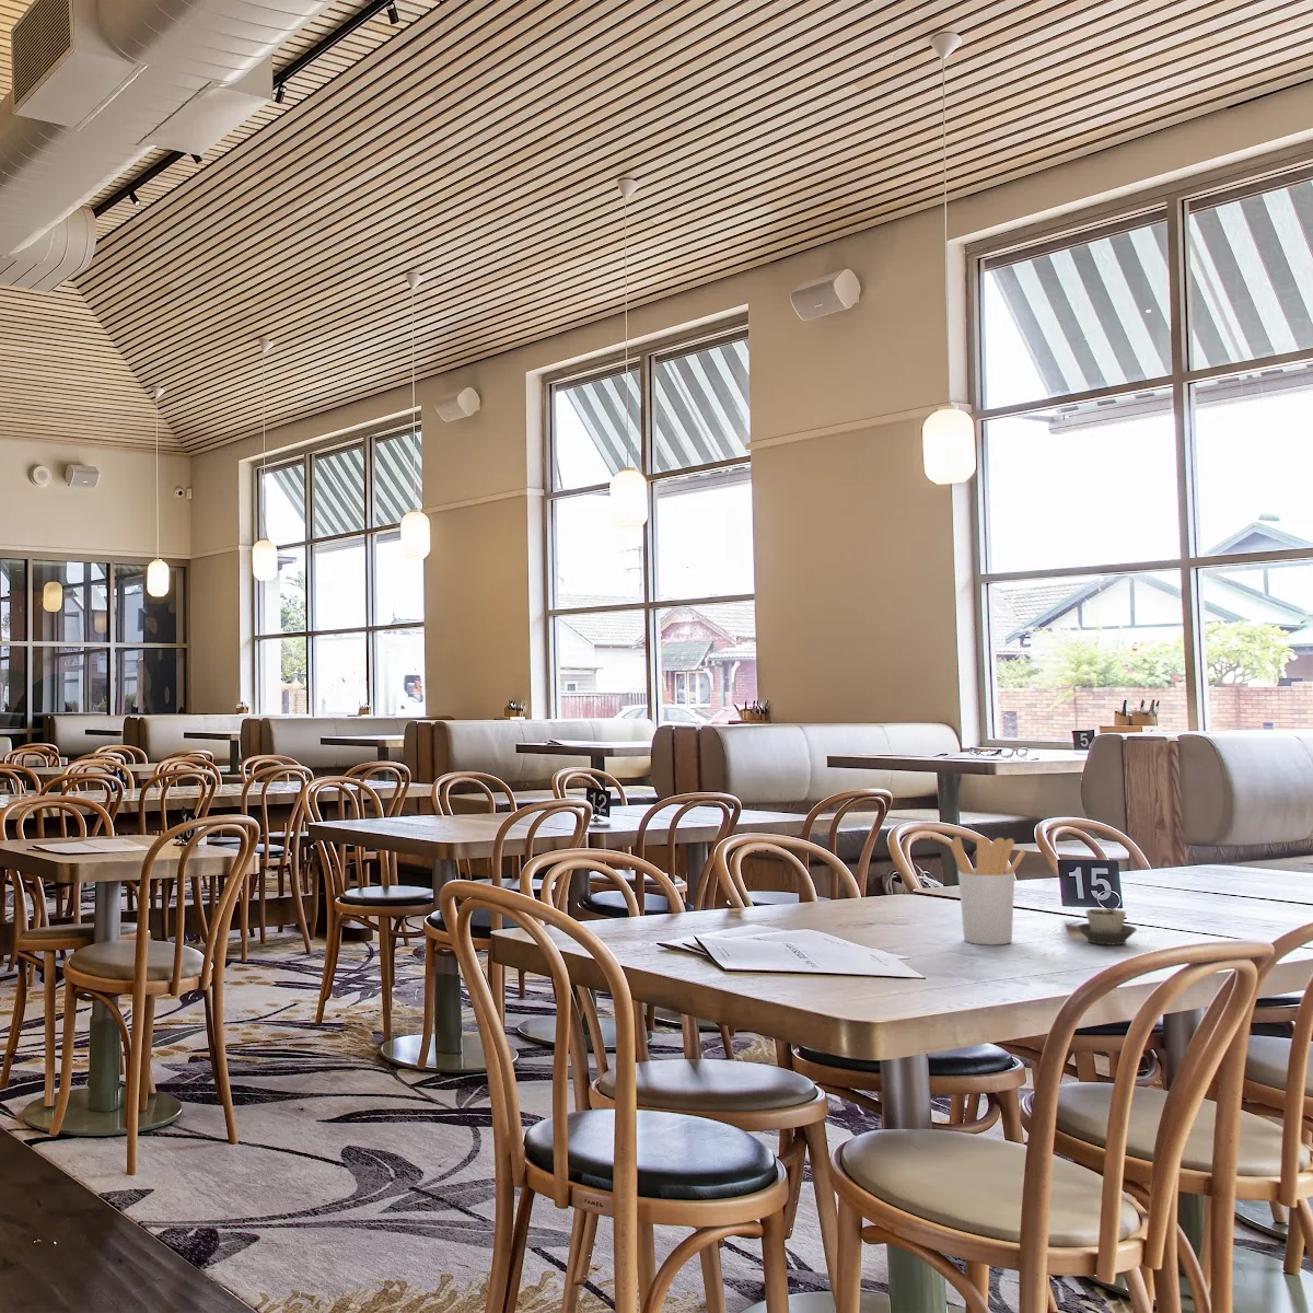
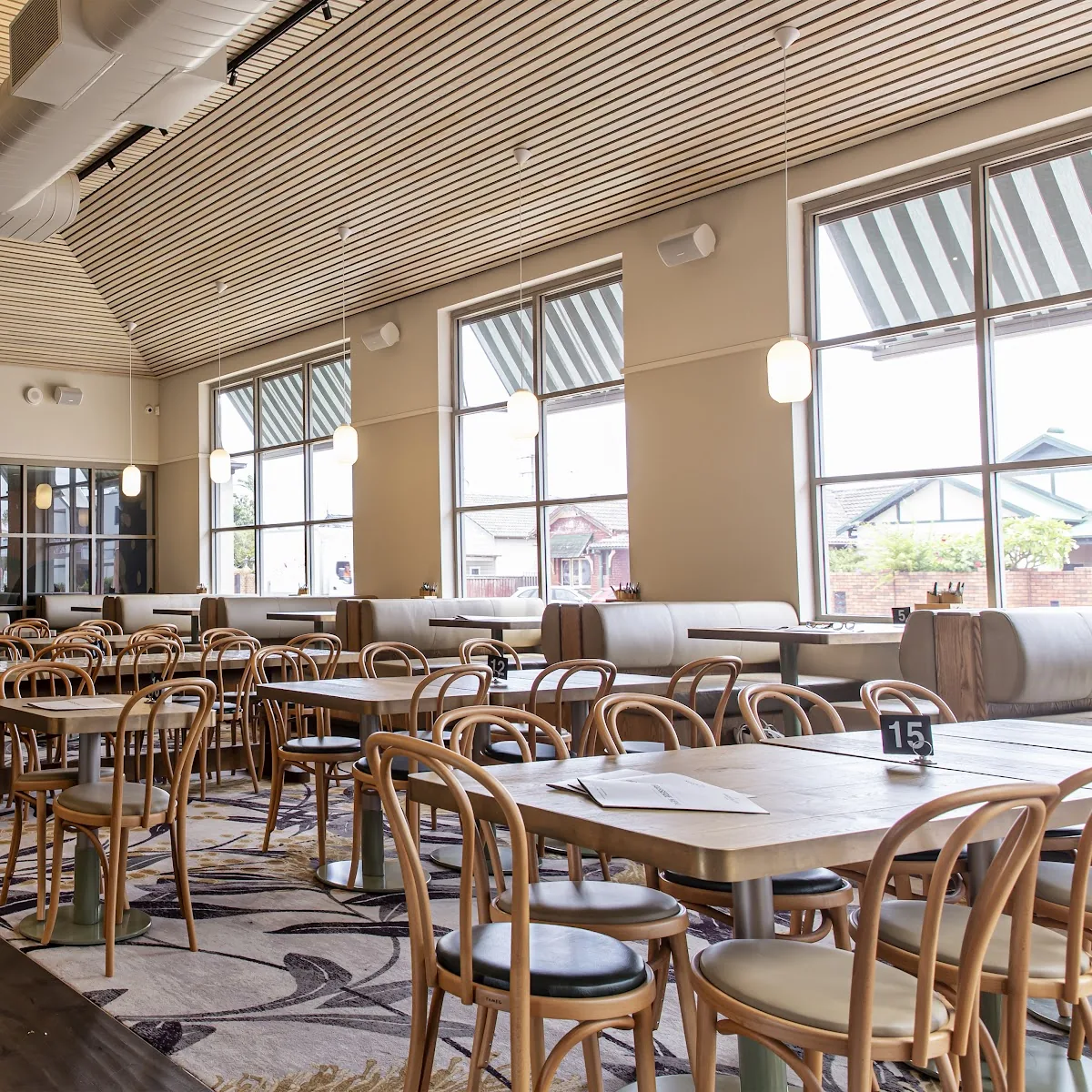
- cup (1106, 926)
- utensil holder (990, 886)
